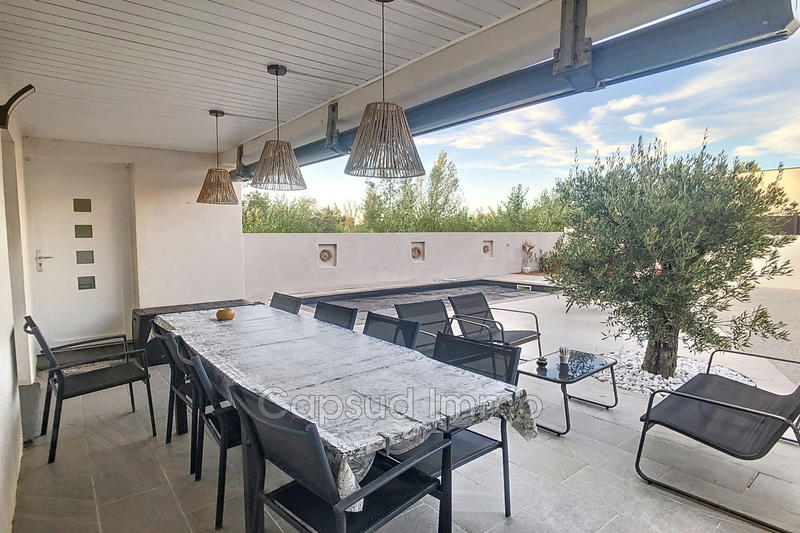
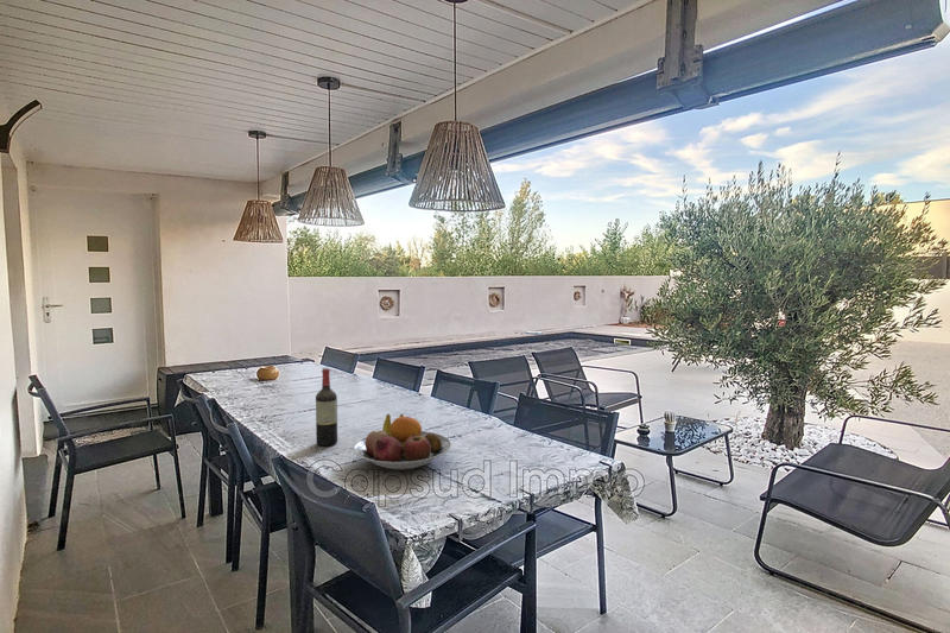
+ wine bottle (325, 406)
+ fruit bowl (403, 441)
